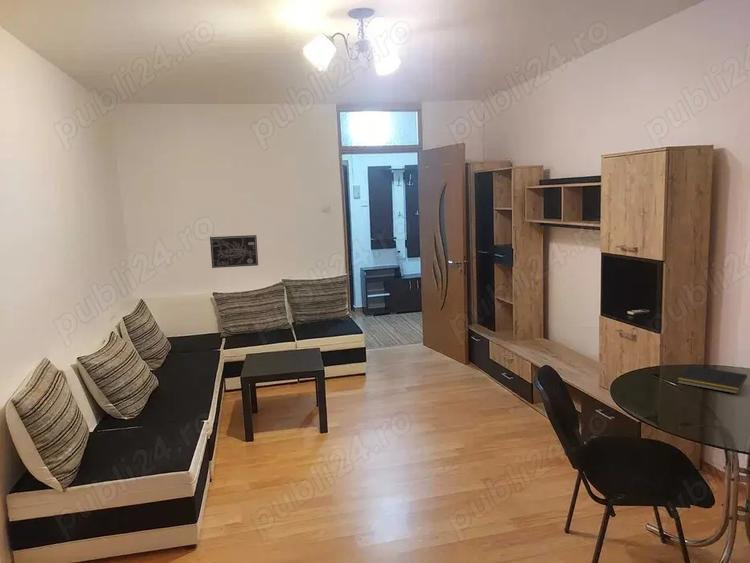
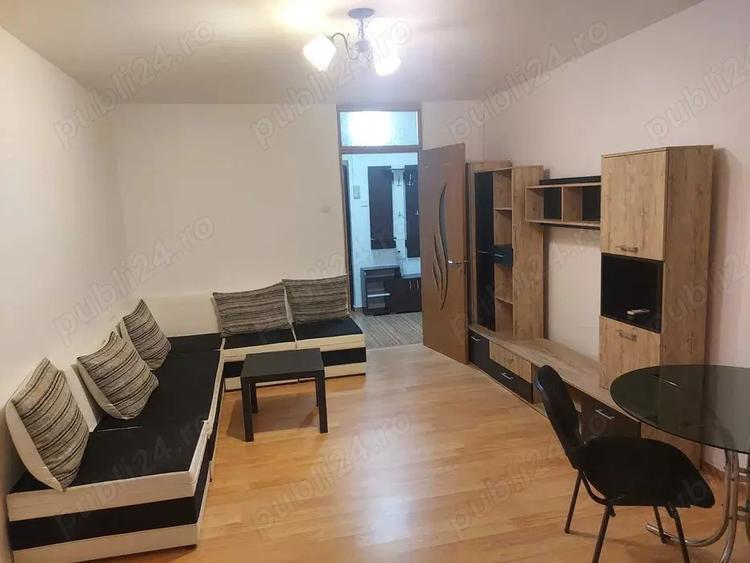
- notepad (711, 378)
- wall art (234, 251)
